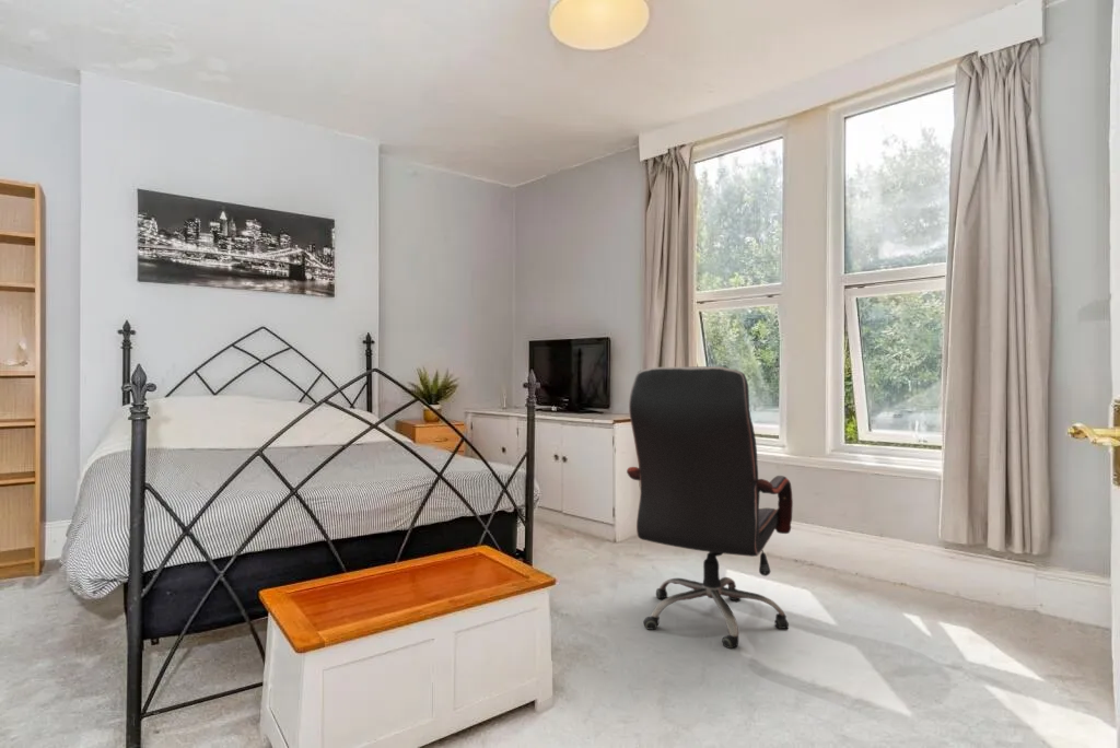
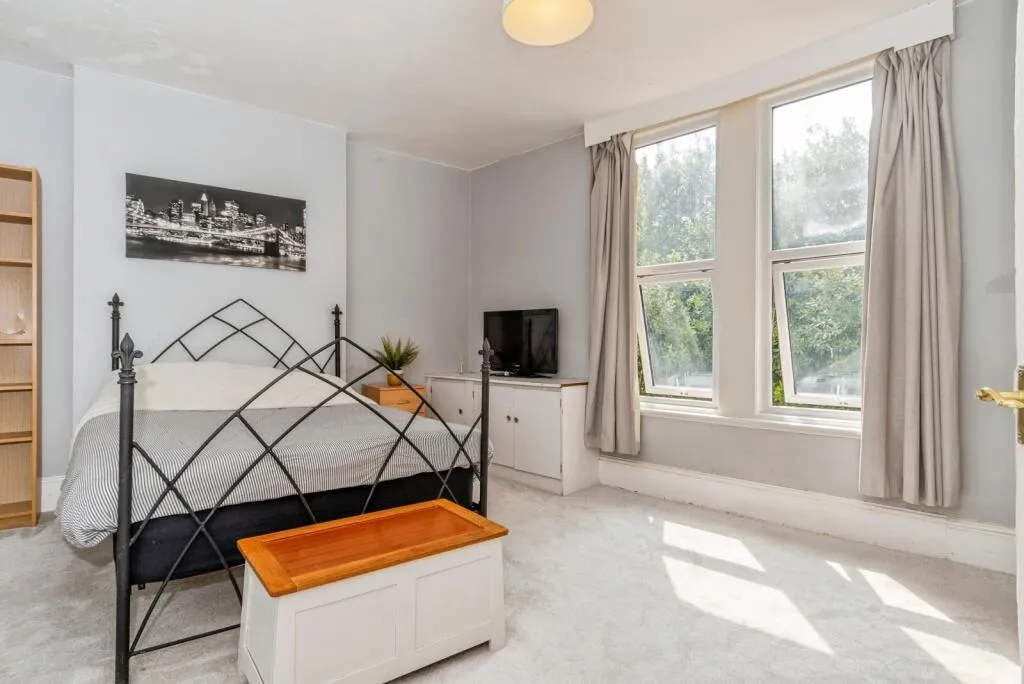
- office chair (708, 493)
